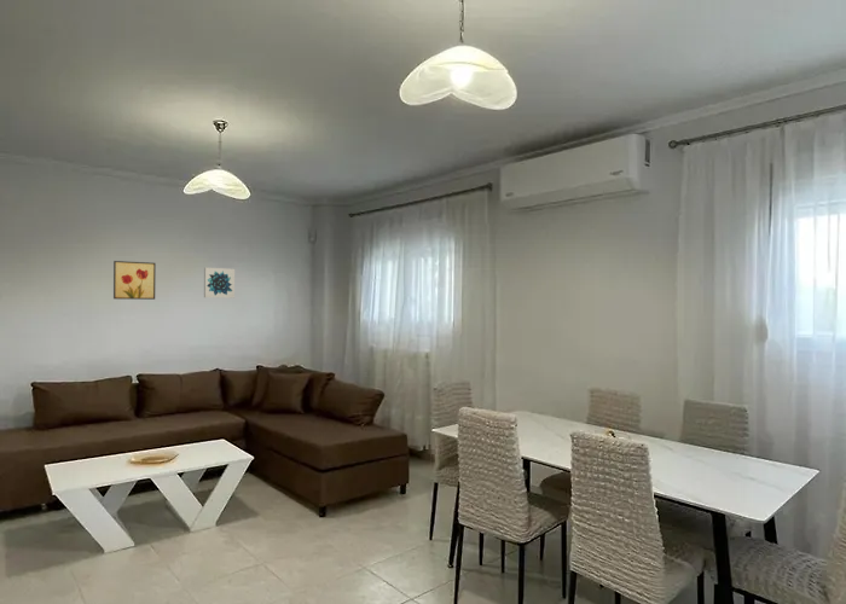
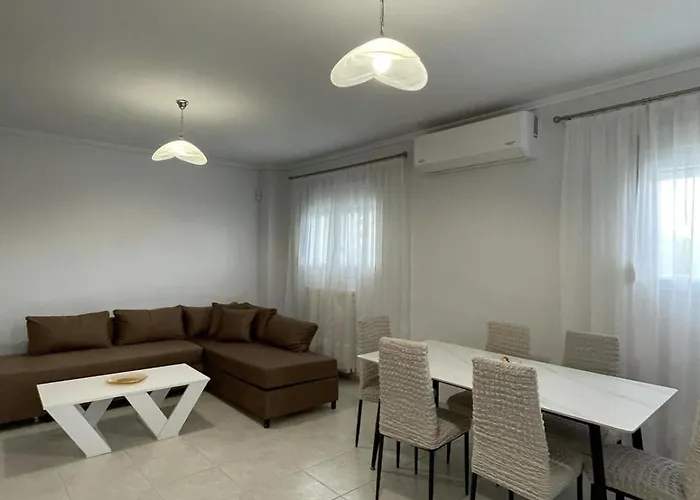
- wall art (134, 280)
- wall art (219, 283)
